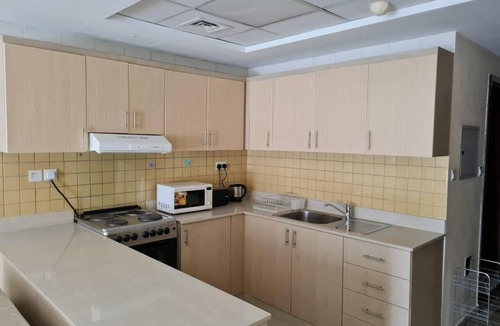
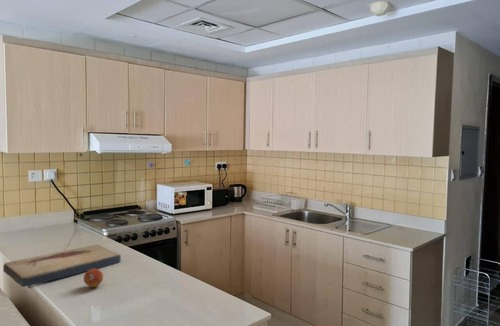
+ fruit (93, 278)
+ fish fossil (65, 262)
